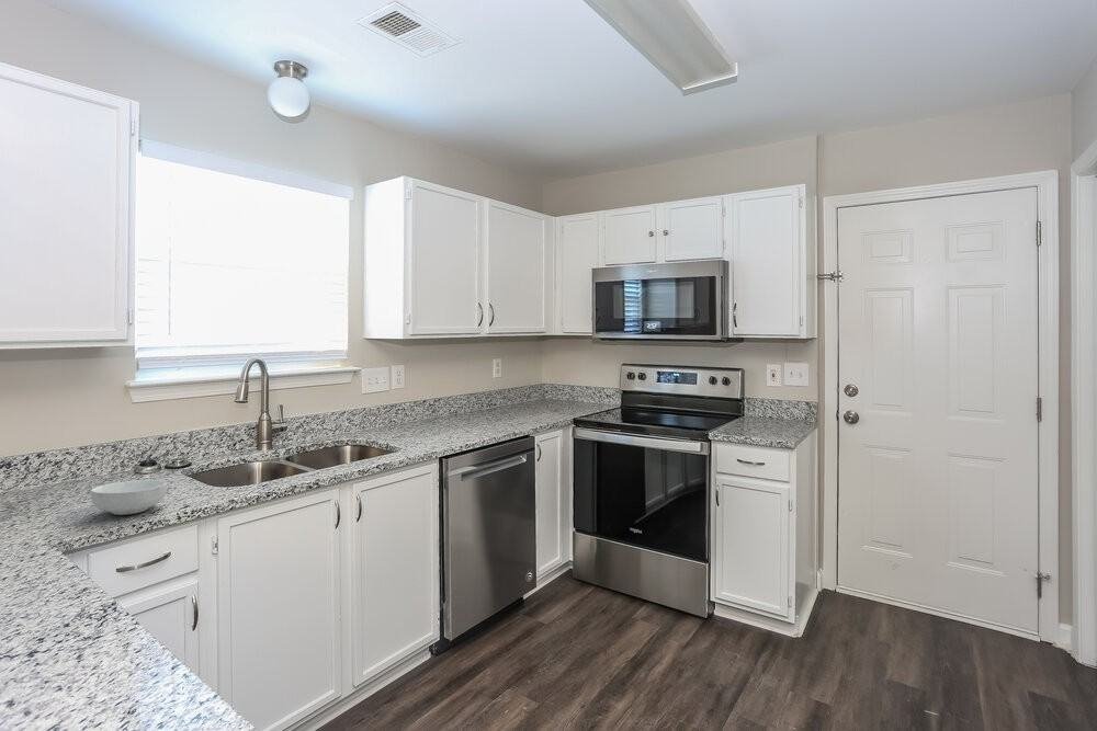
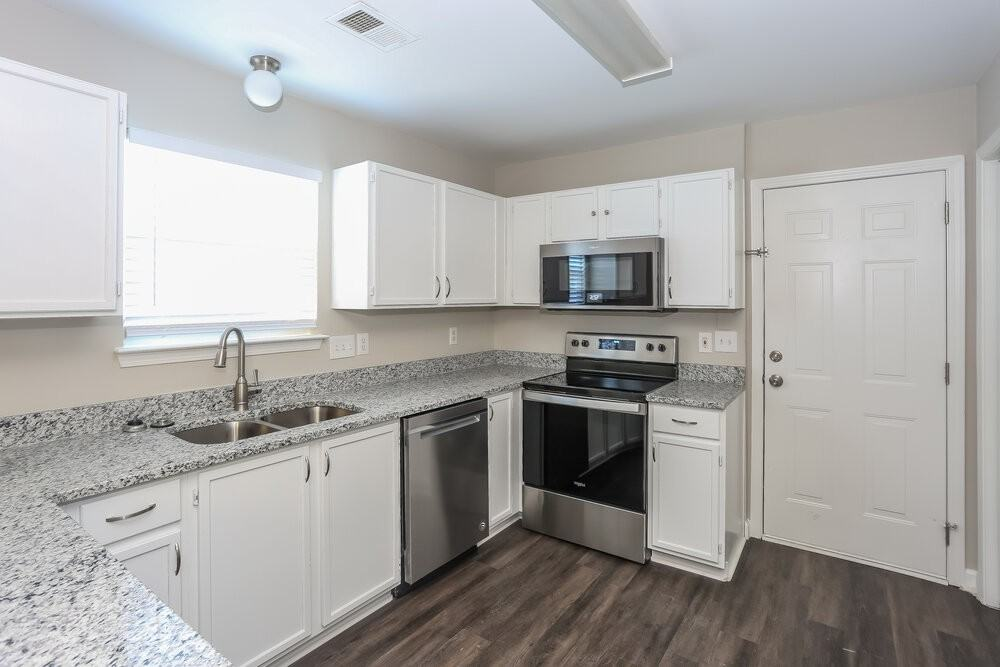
- cereal bowl (129, 498)
